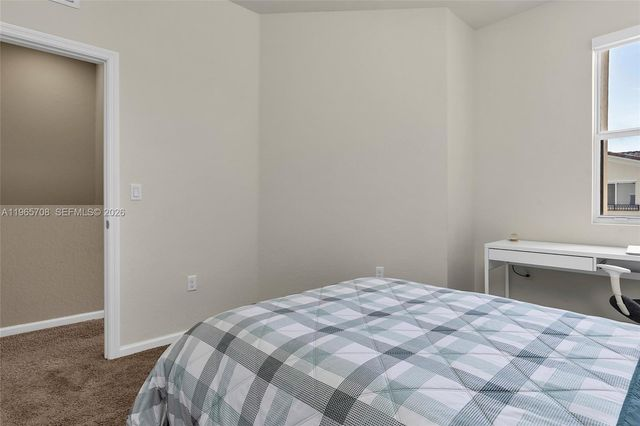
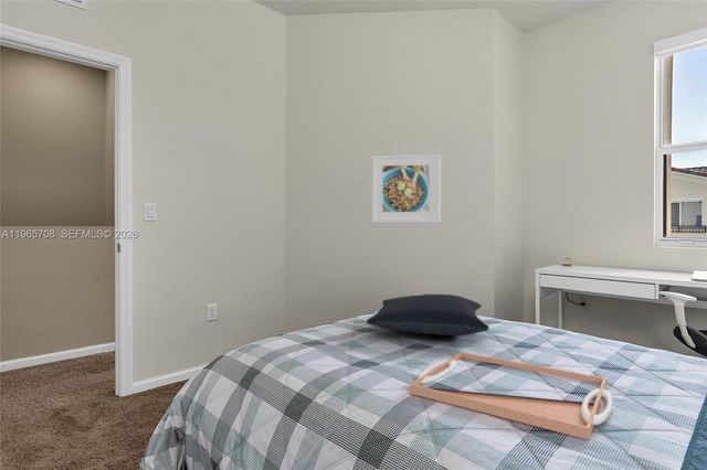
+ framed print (405, 189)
+ pillow (428, 312)
+ serving tray (509, 395)
